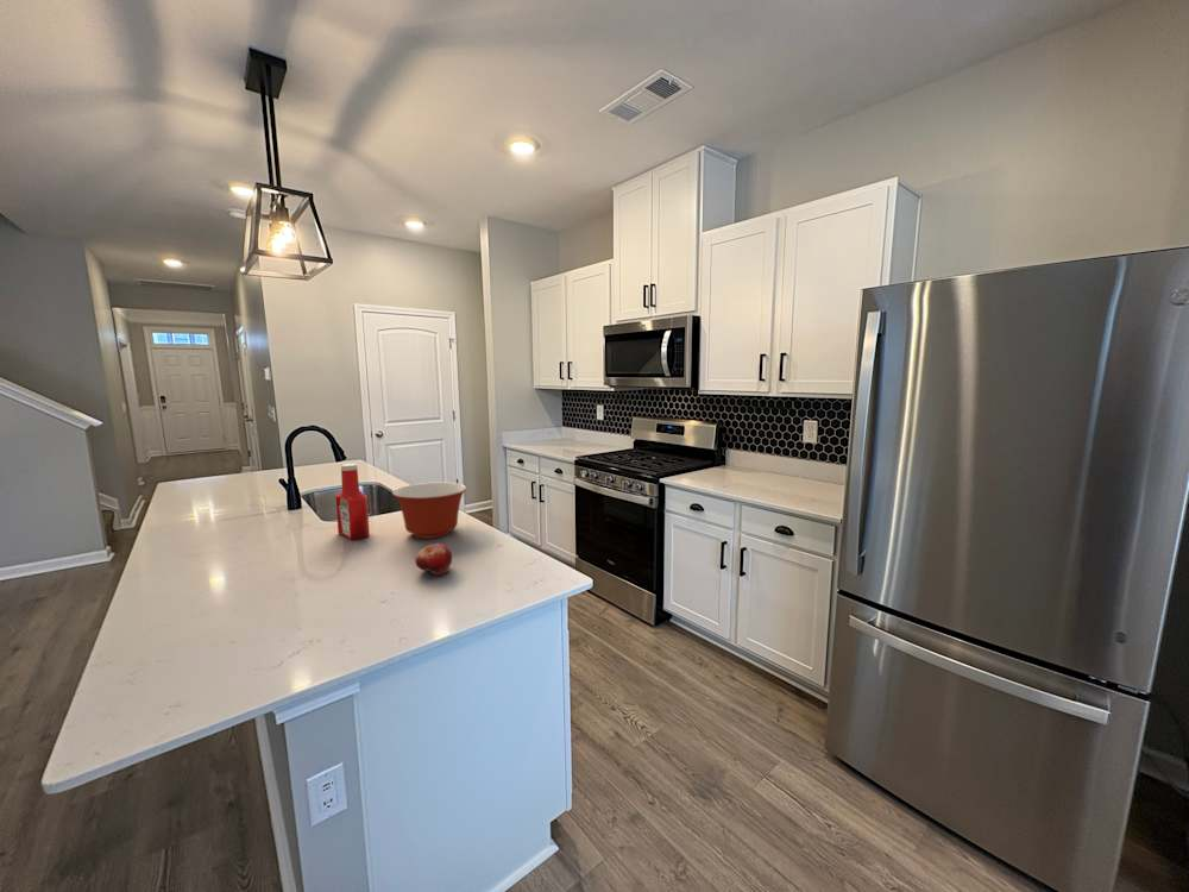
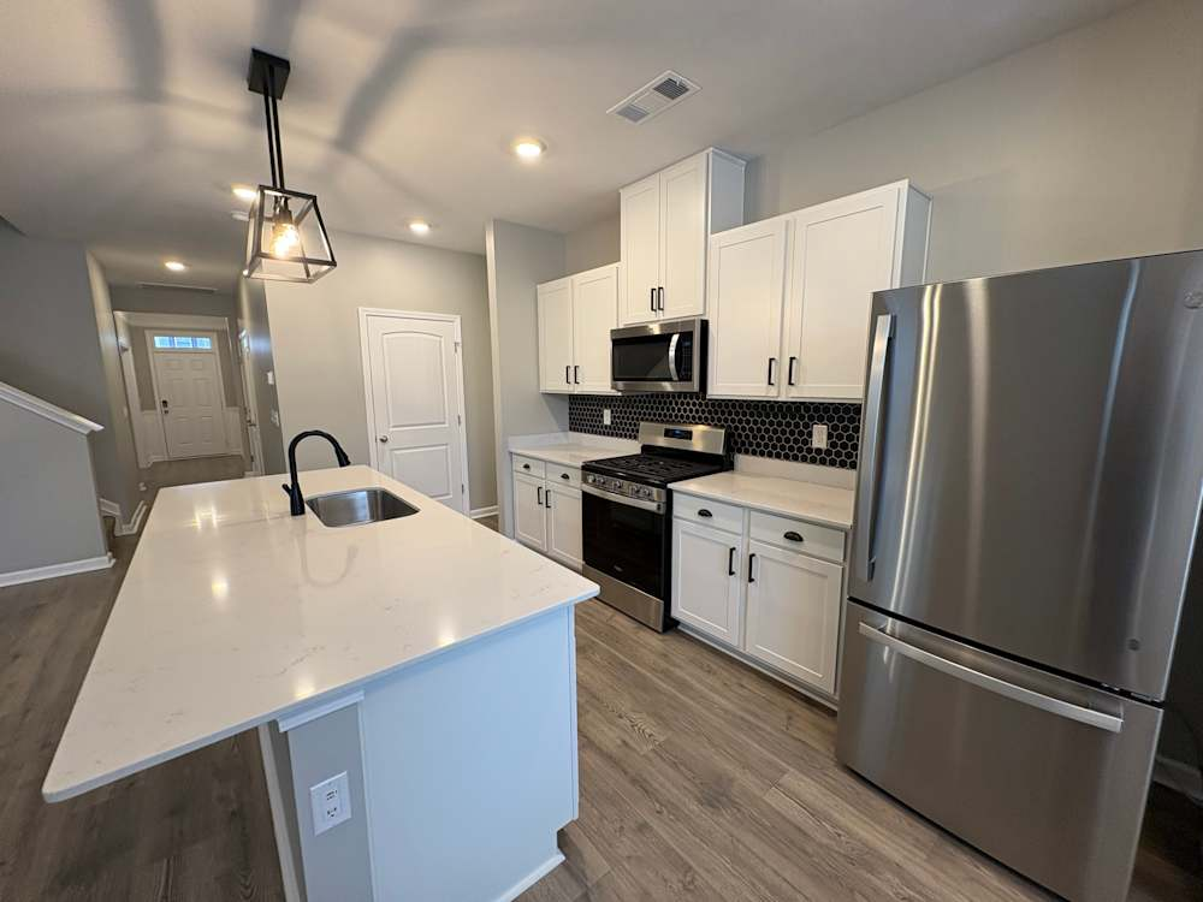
- fruit (434, 558)
- mixing bowl (430, 510)
- soap bottle (351, 500)
